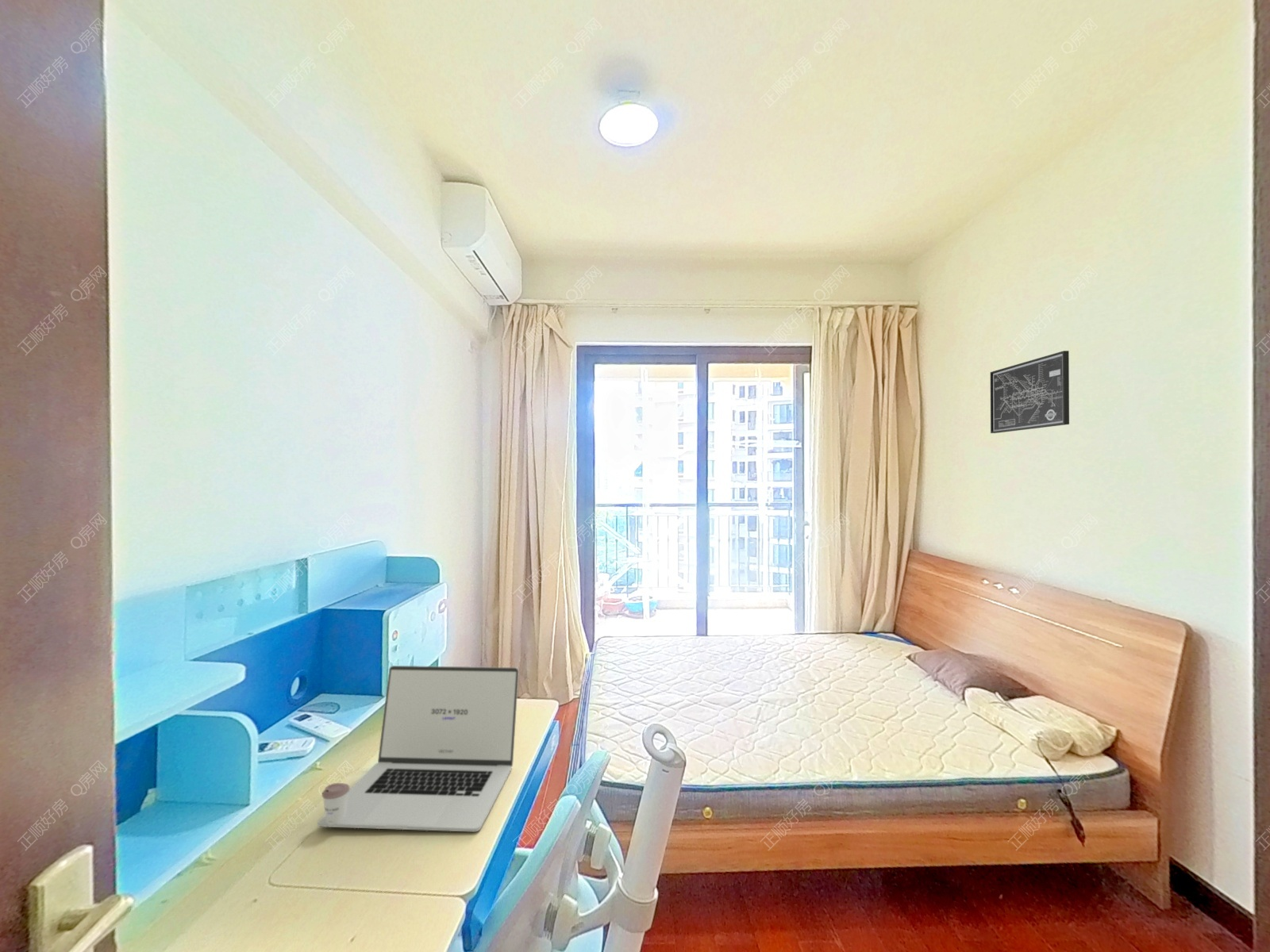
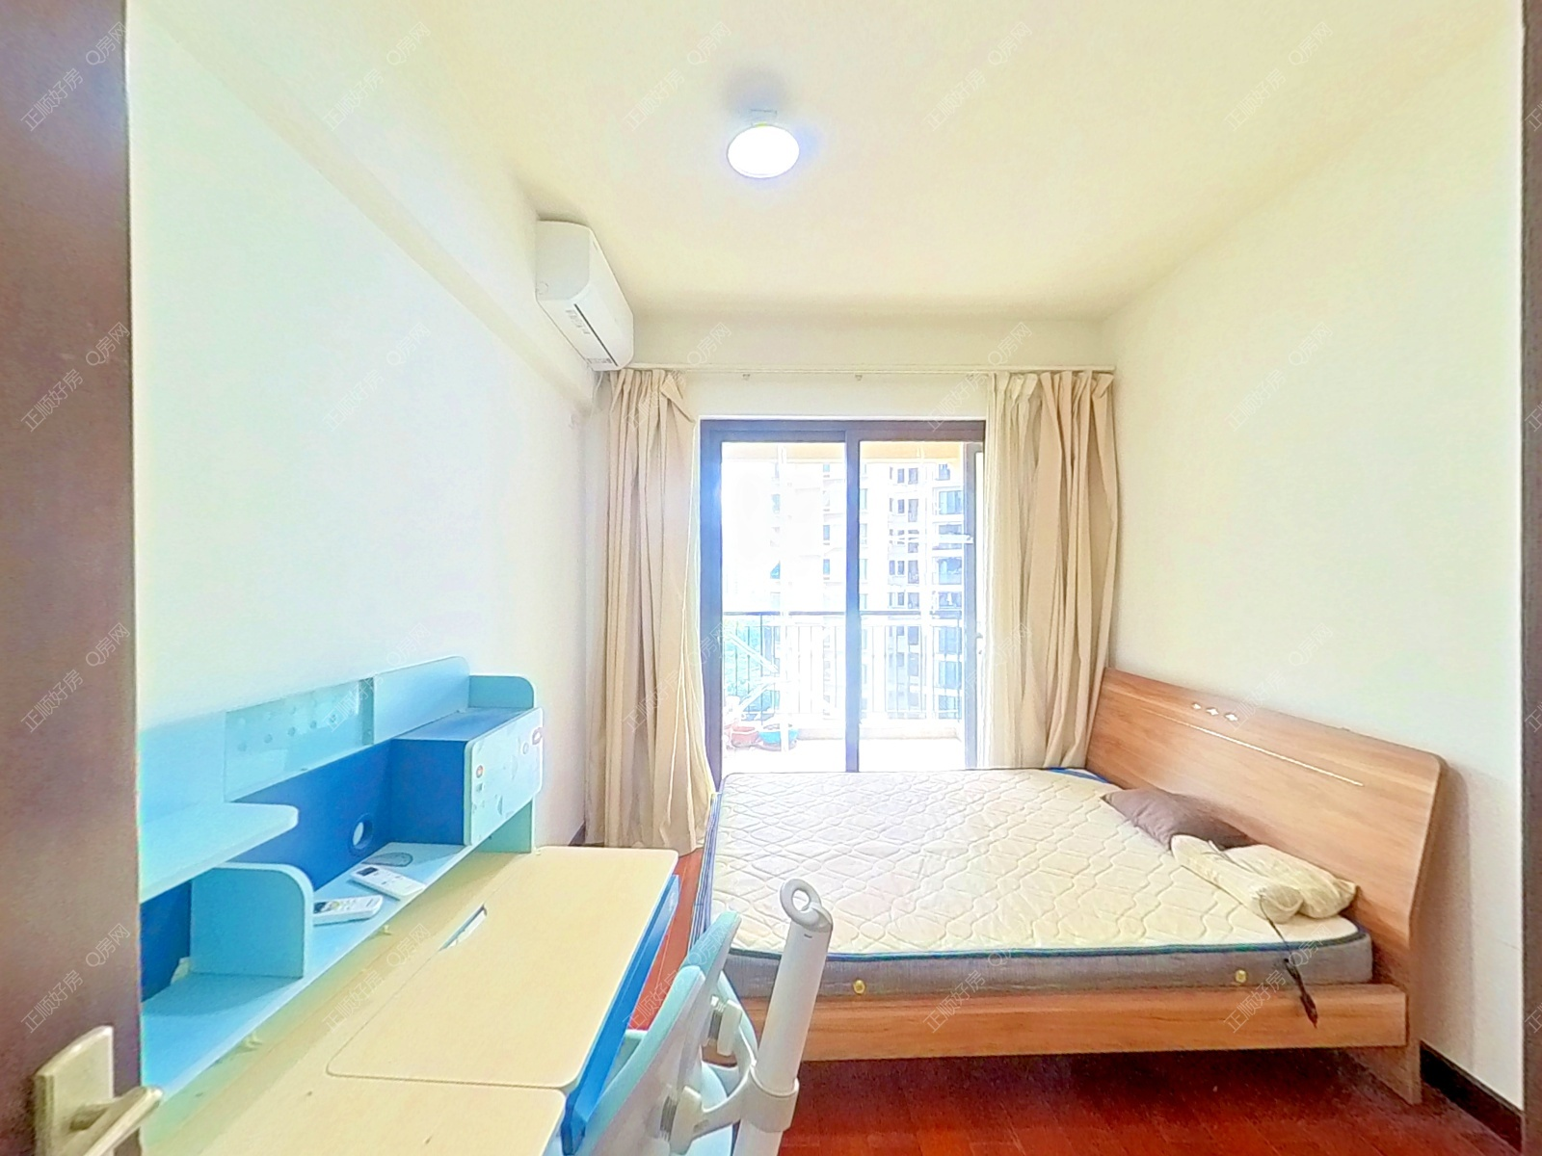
- wall art (1026, 395)
- laptop (428, 739)
